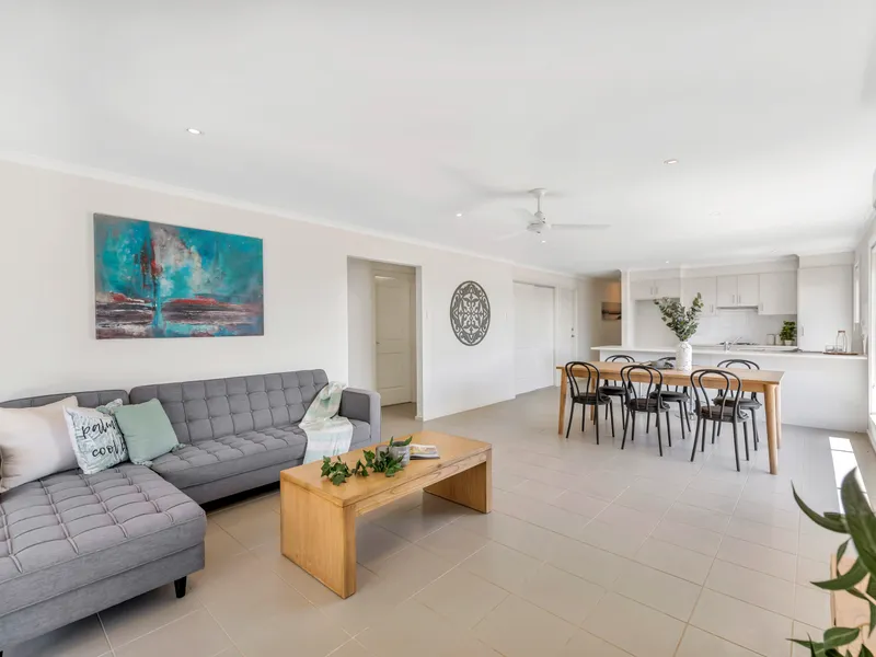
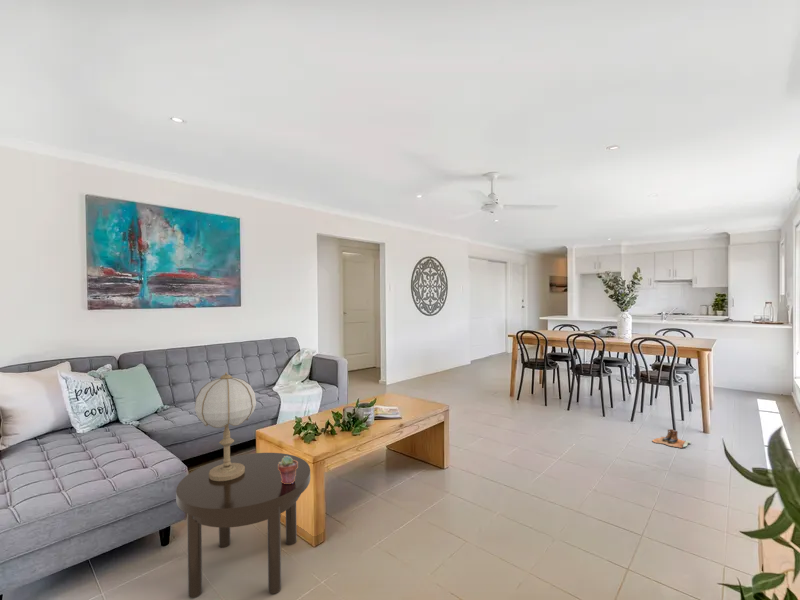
+ table lamp (226, 422)
+ boots (671, 436)
+ potted succulent (287, 468)
+ side table (247, 520)
